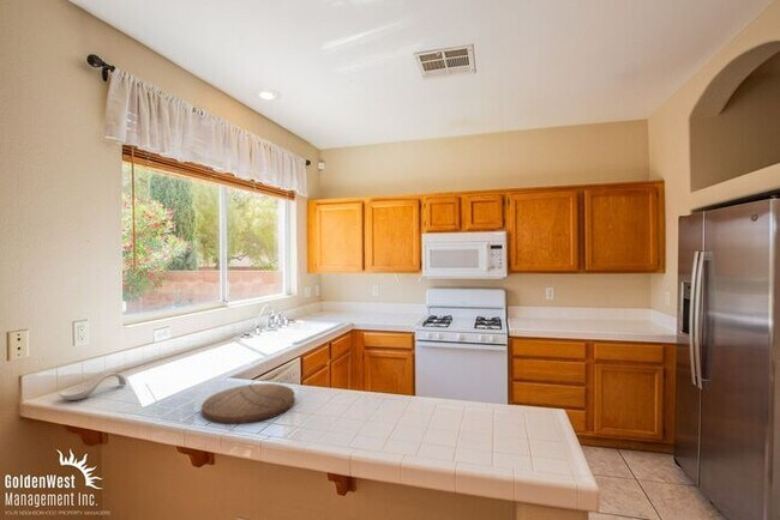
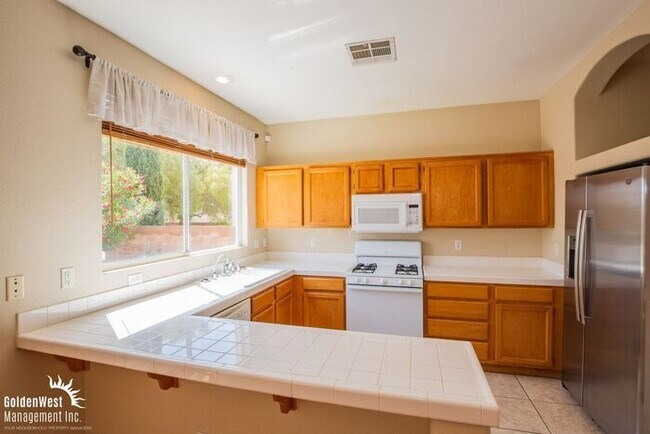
- cutting board (250, 401)
- spoon rest (94, 385)
